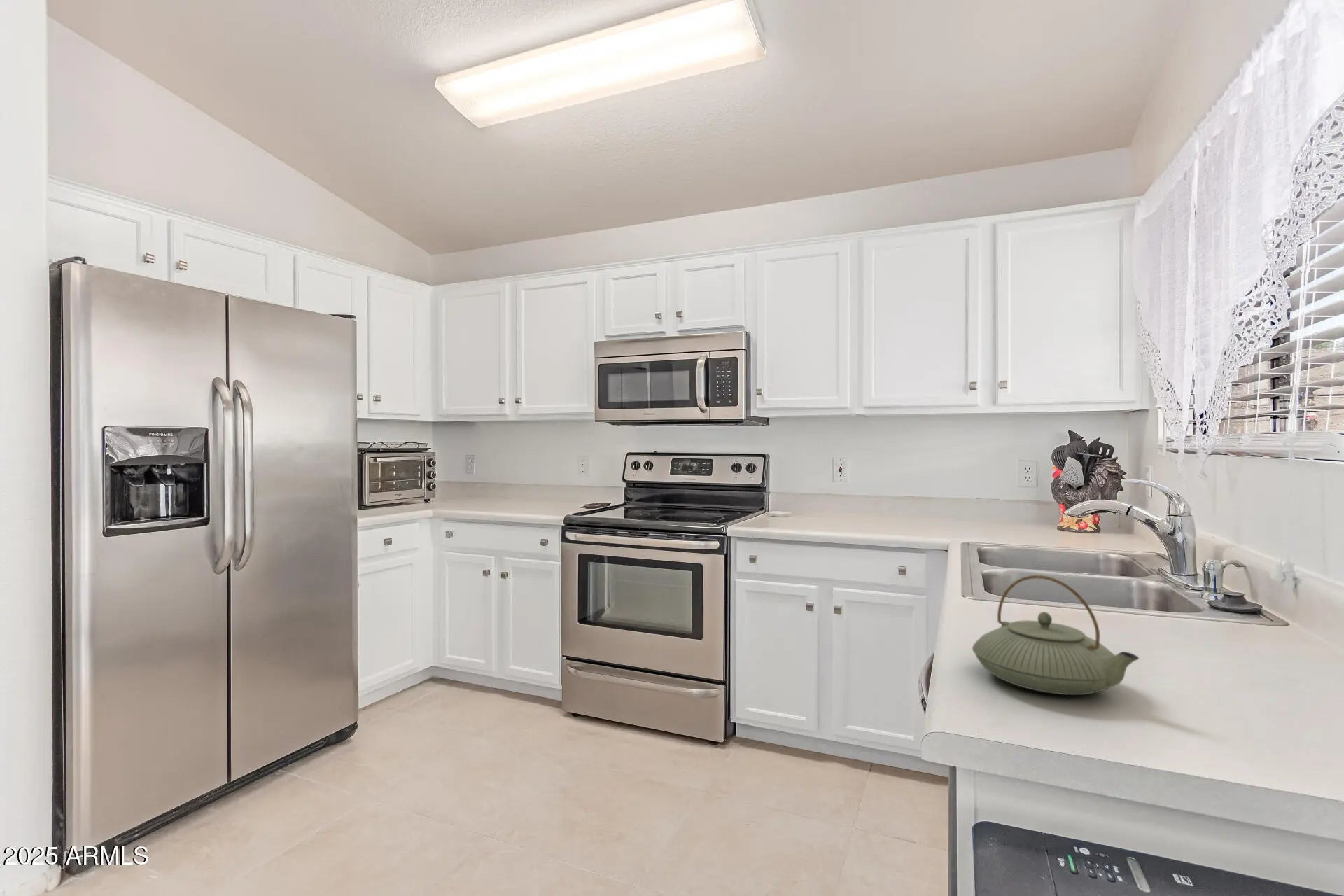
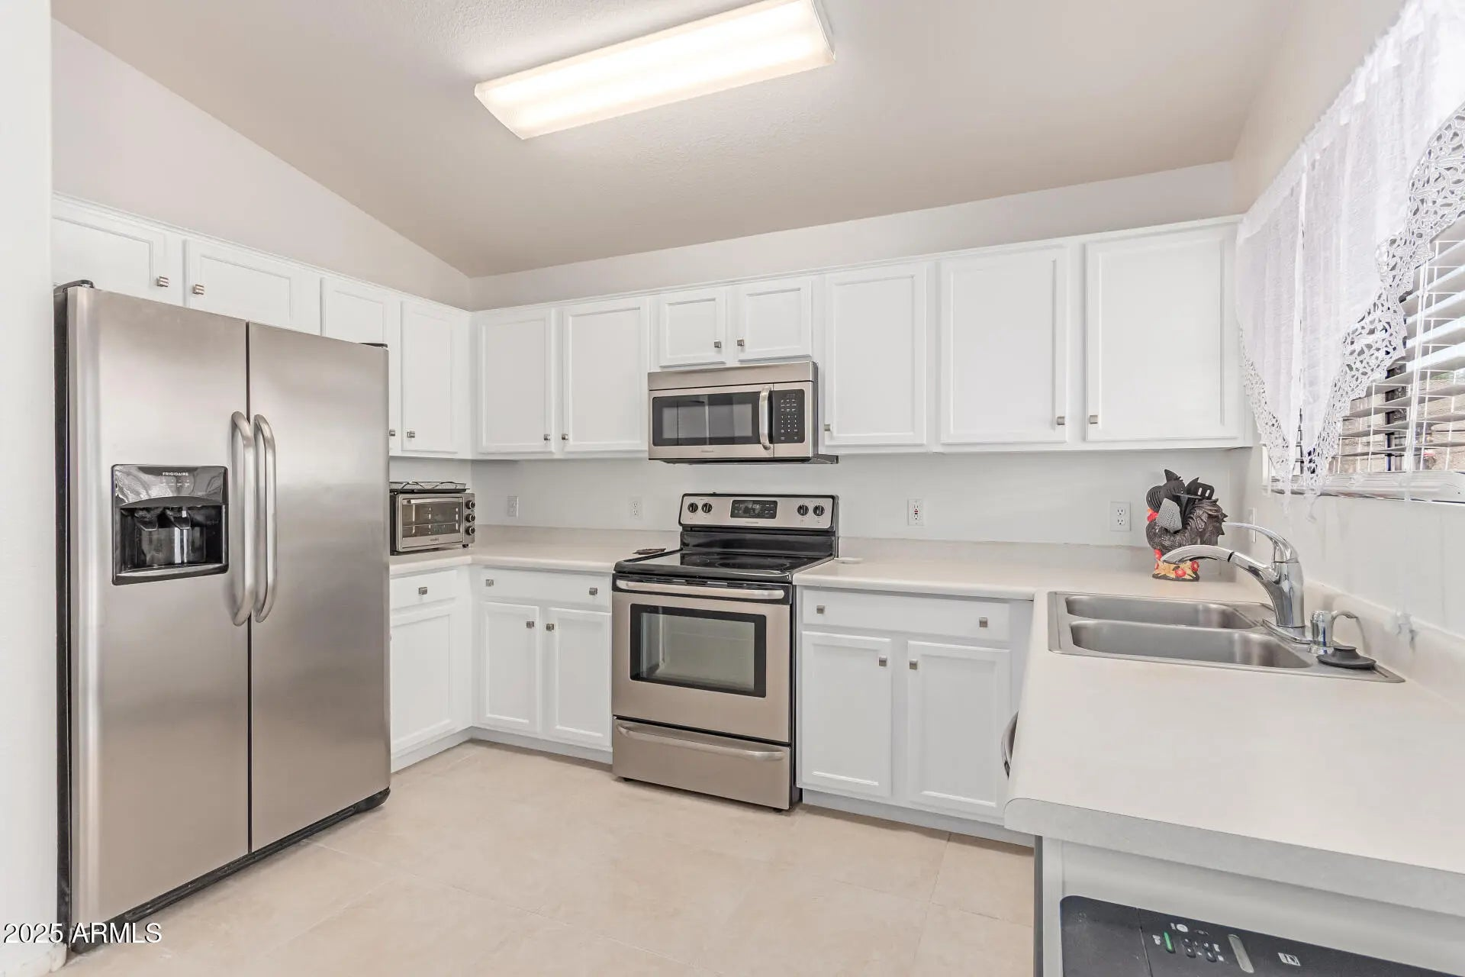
- teapot (1054, 631)
